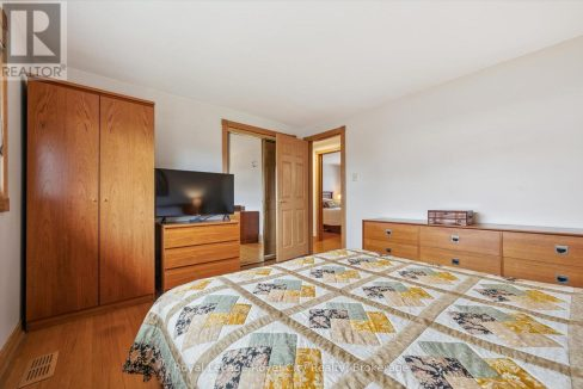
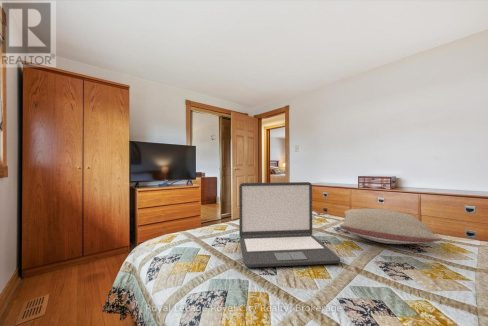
+ laptop (283, 218)
+ pillow (381, 222)
